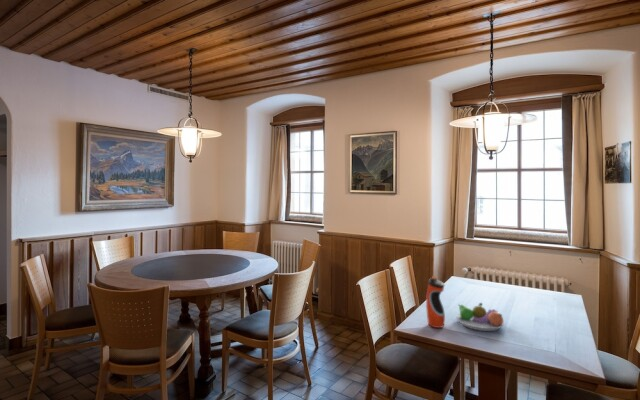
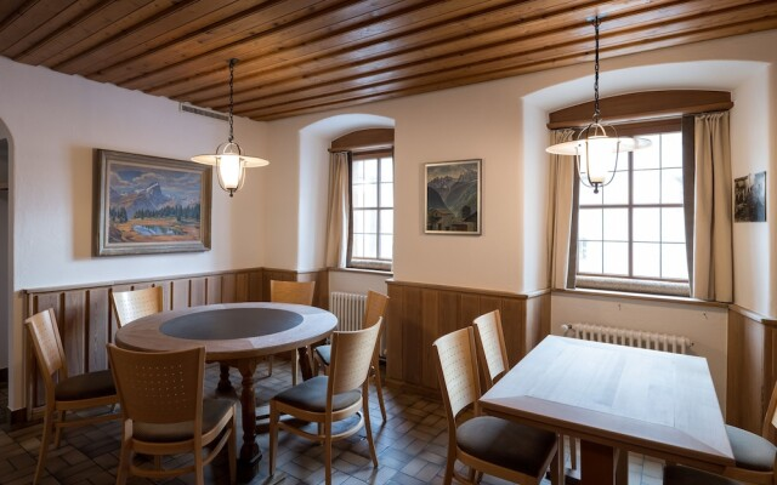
- fruit bowl (478, 315)
- water bottle (435, 301)
